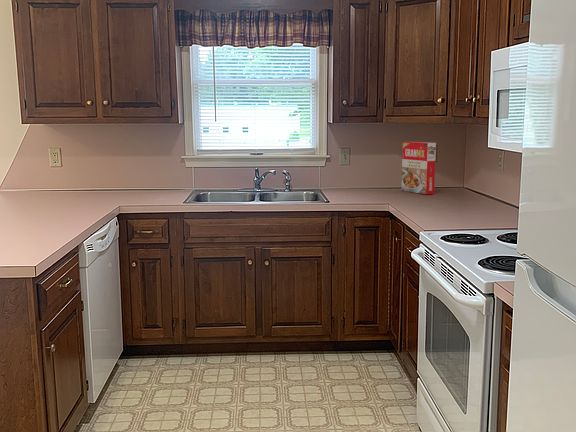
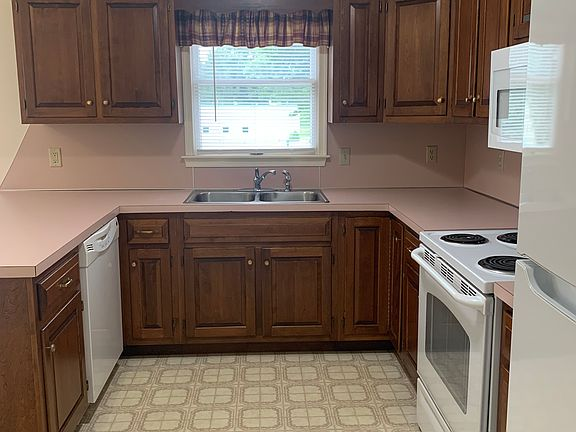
- cereal box (418, 167)
